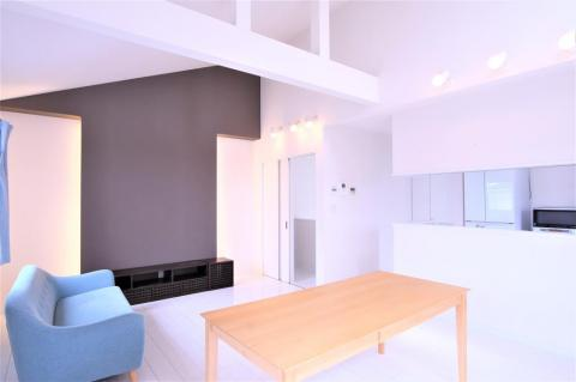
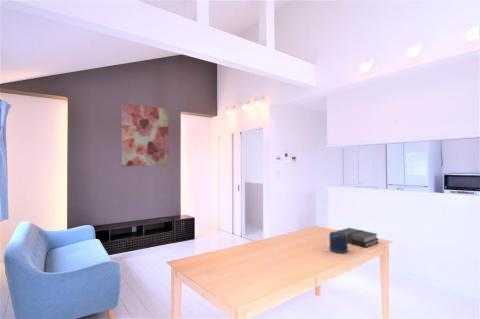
+ book (356, 236)
+ candle (338, 241)
+ wall art (146, 136)
